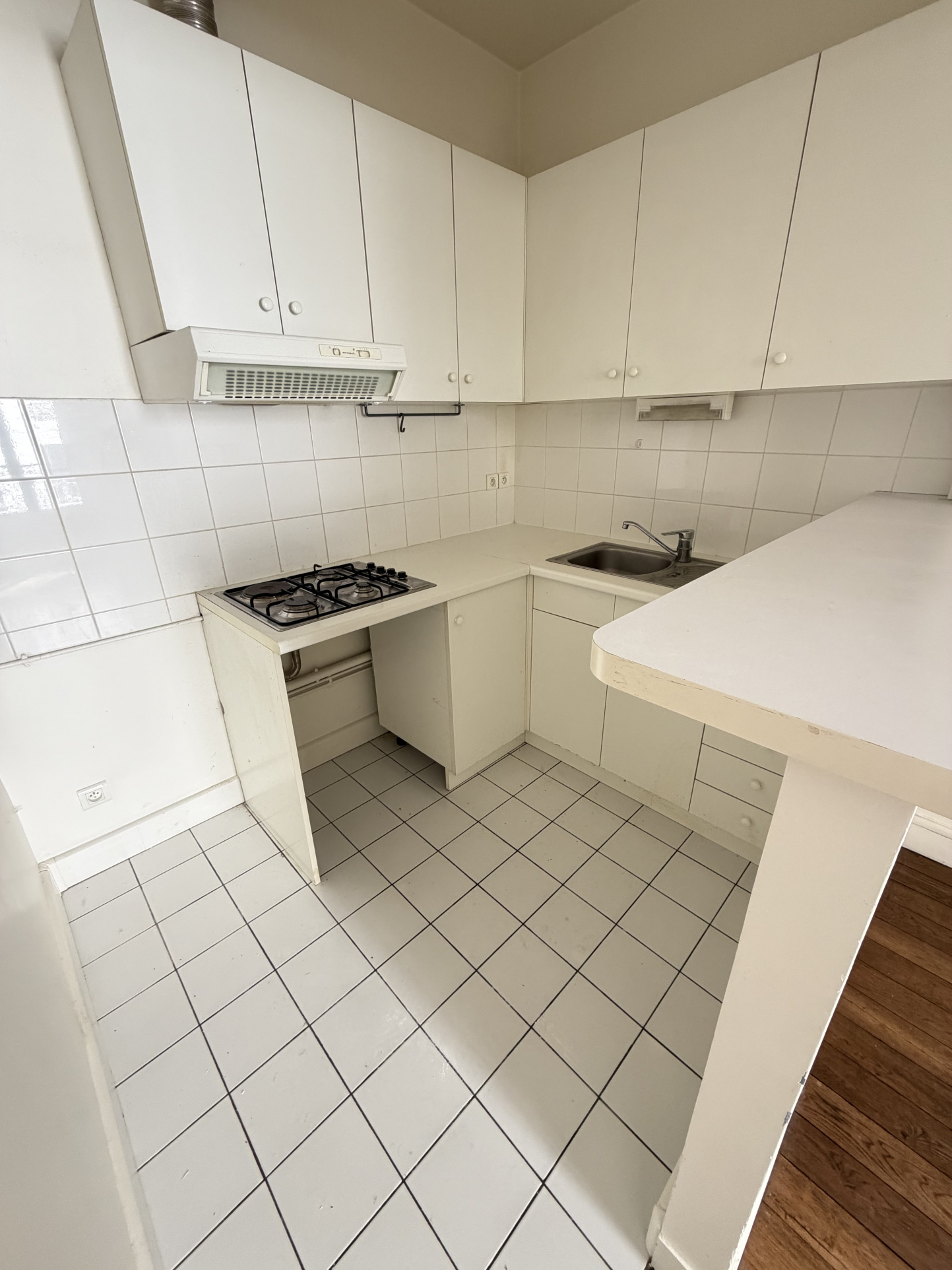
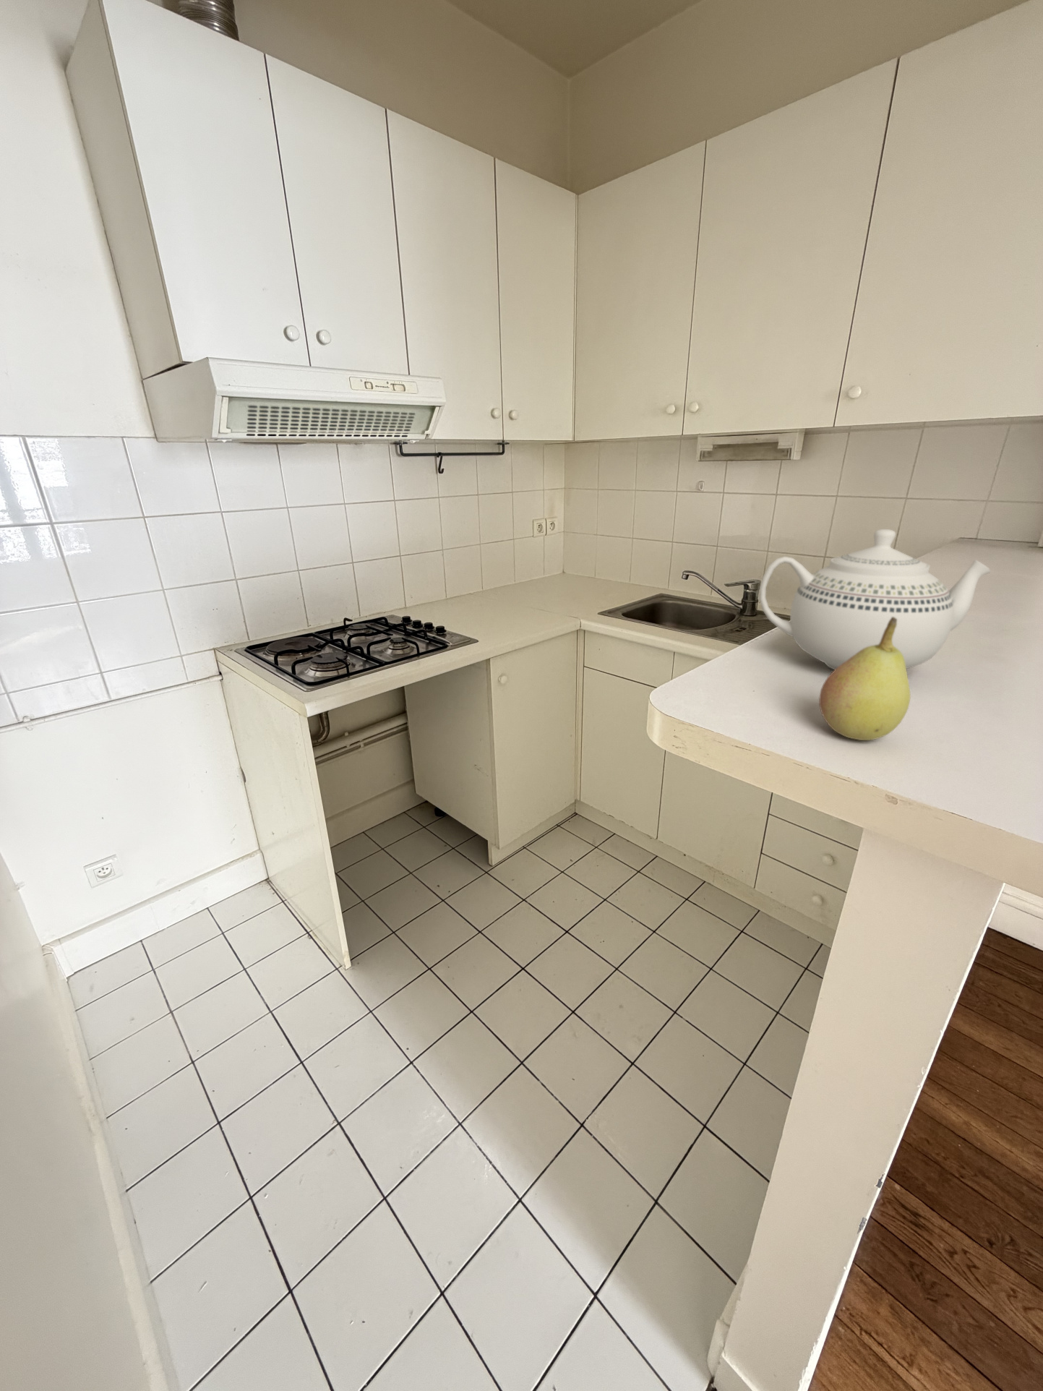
+ teapot (866, 601)
+ fruit (869, 677)
